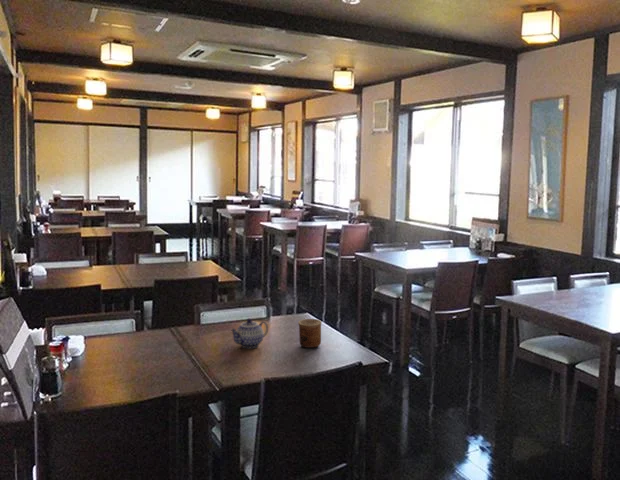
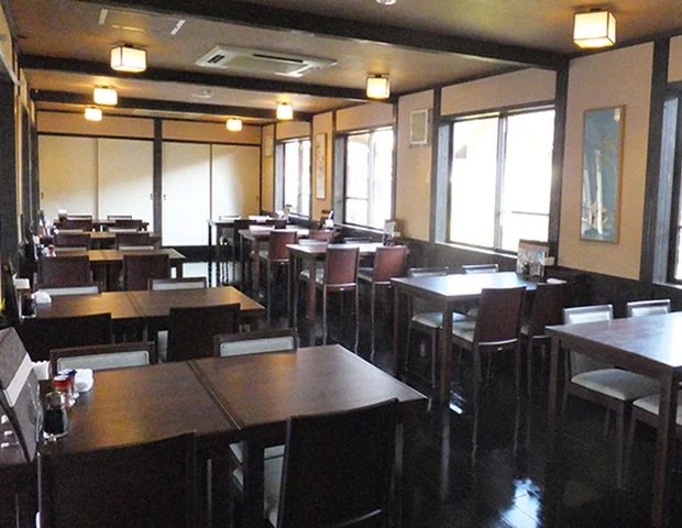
- teapot (249, 332)
- cup (309, 333)
